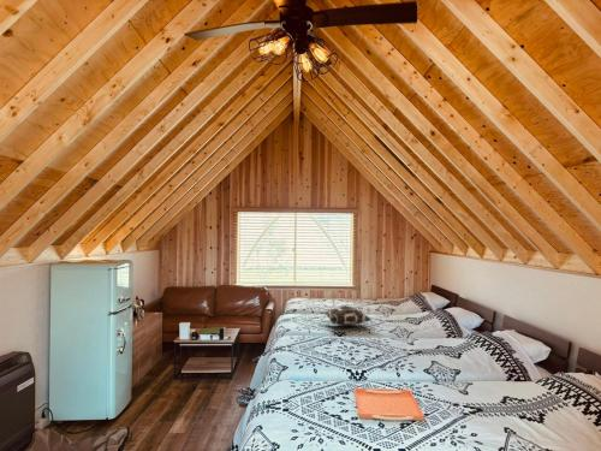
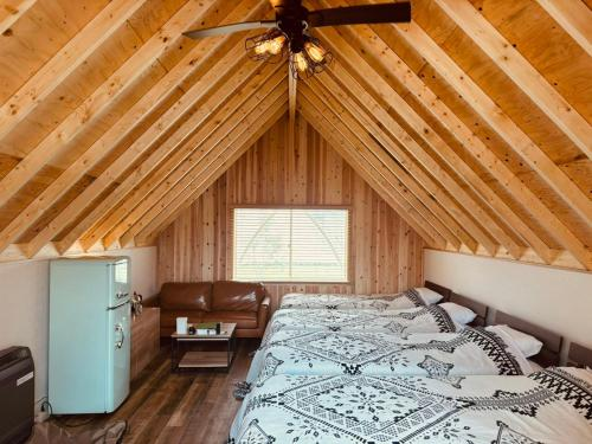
- decorative pillow (344, 315)
- serving tray (386, 403)
